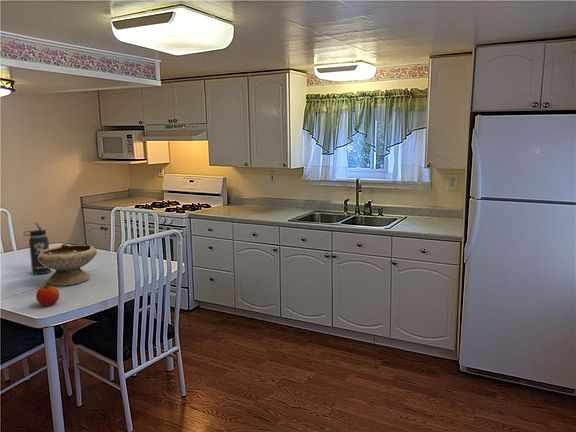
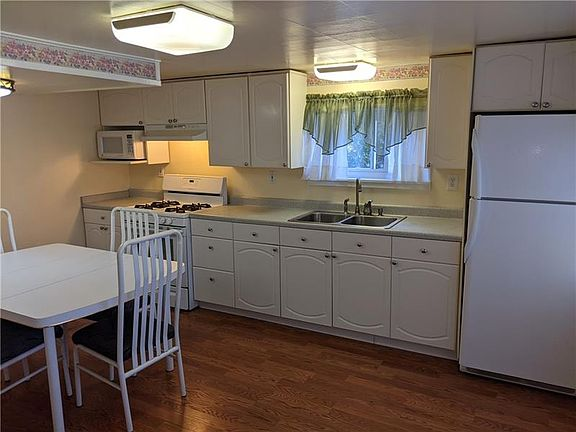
- bowl (69, 263)
- thermos bottle (37, 247)
- fruit (47, 293)
